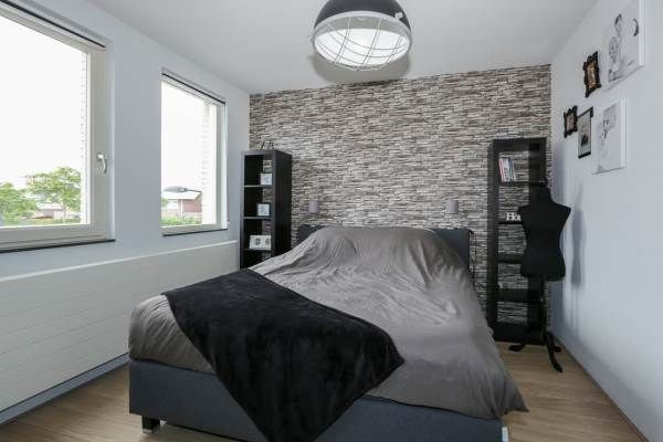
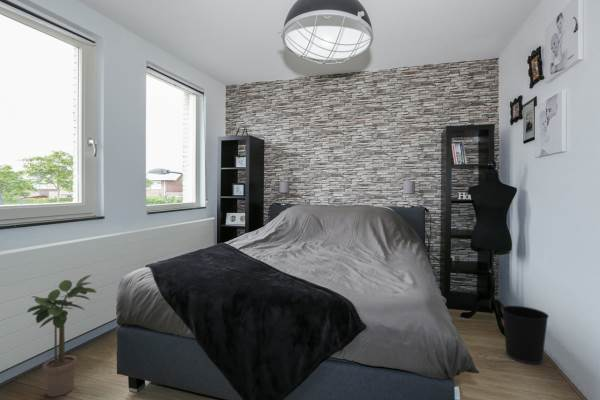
+ potted plant (59, 334)
+ wastebasket (524, 334)
